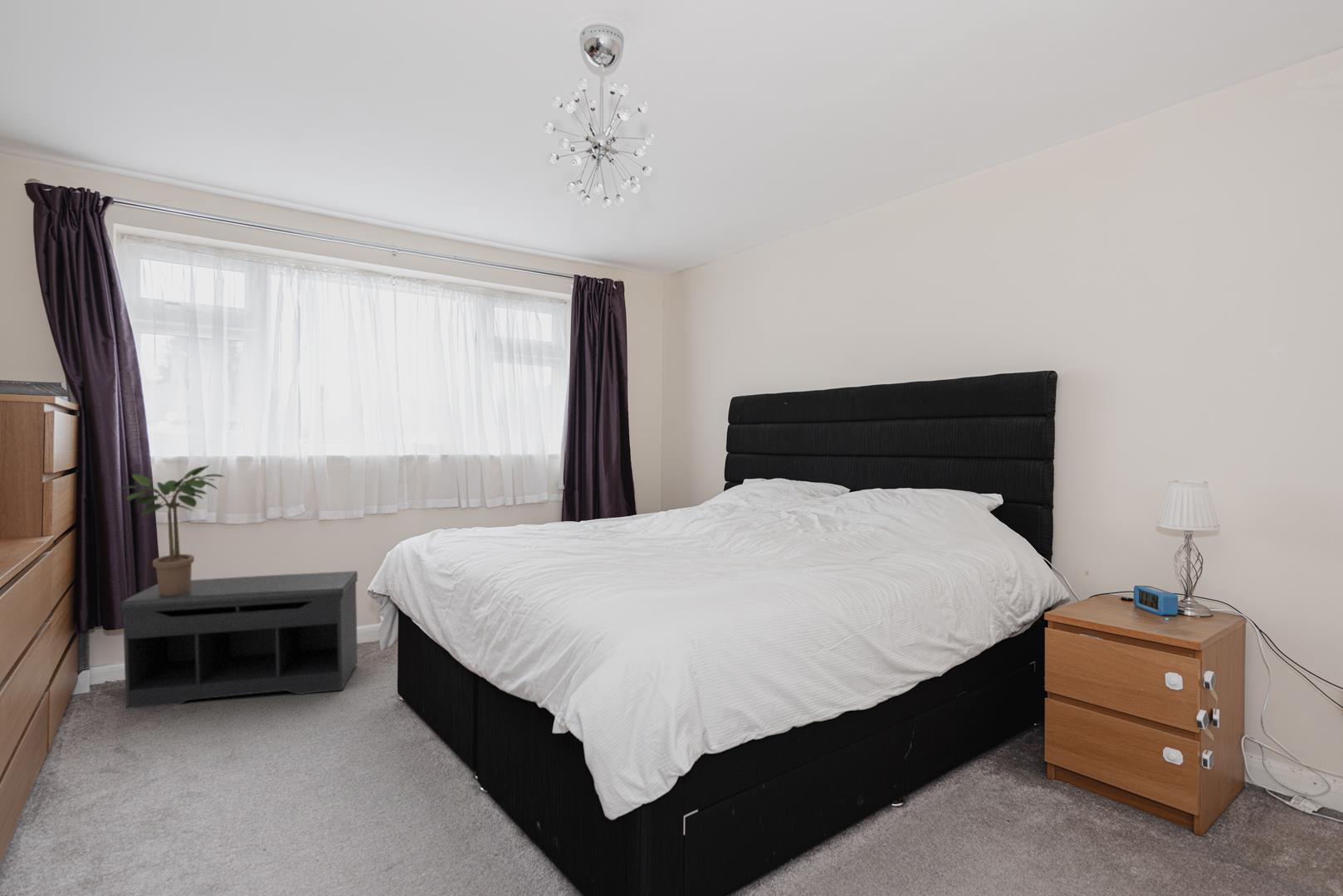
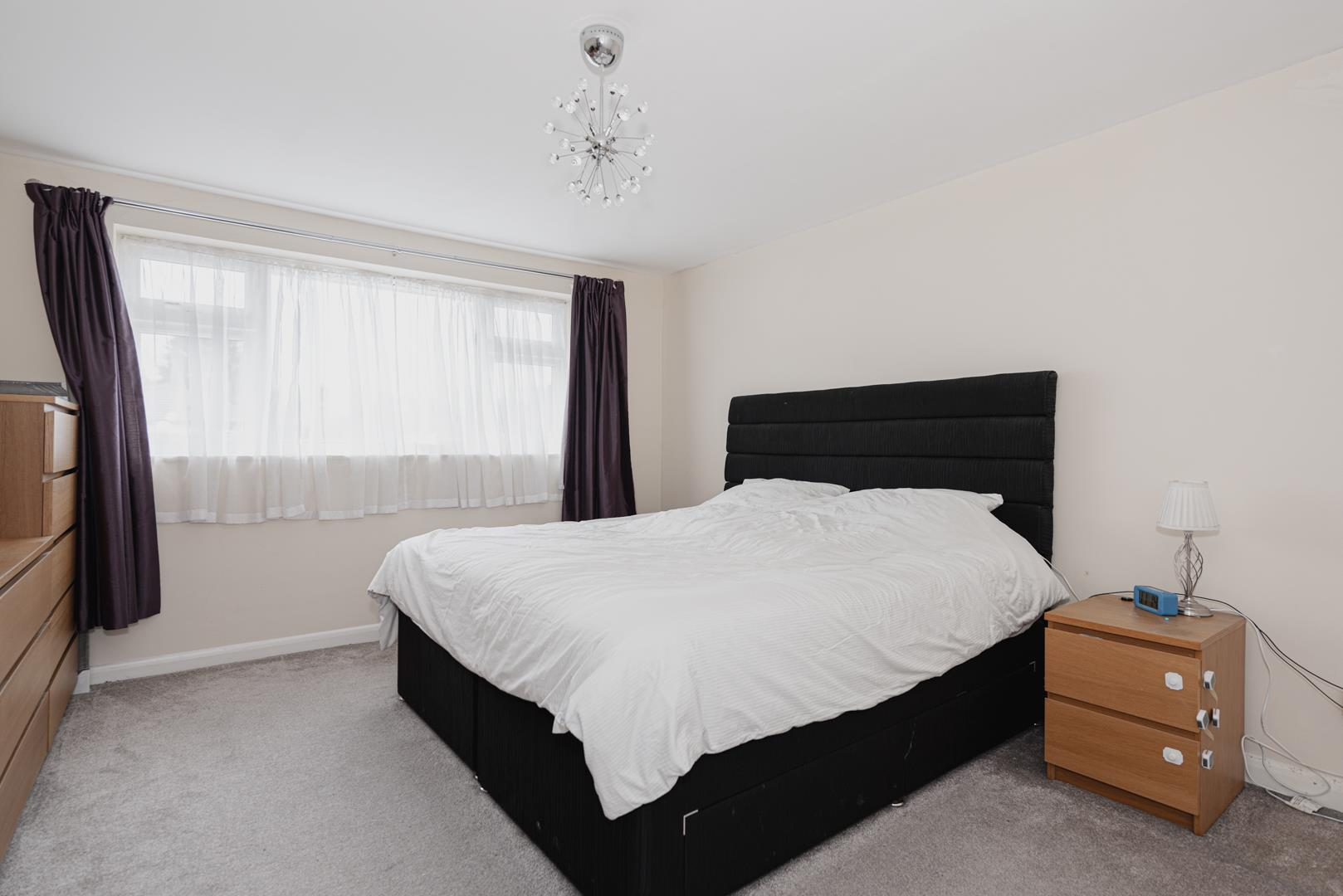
- bench (252, 634)
- potted plant (178, 528)
